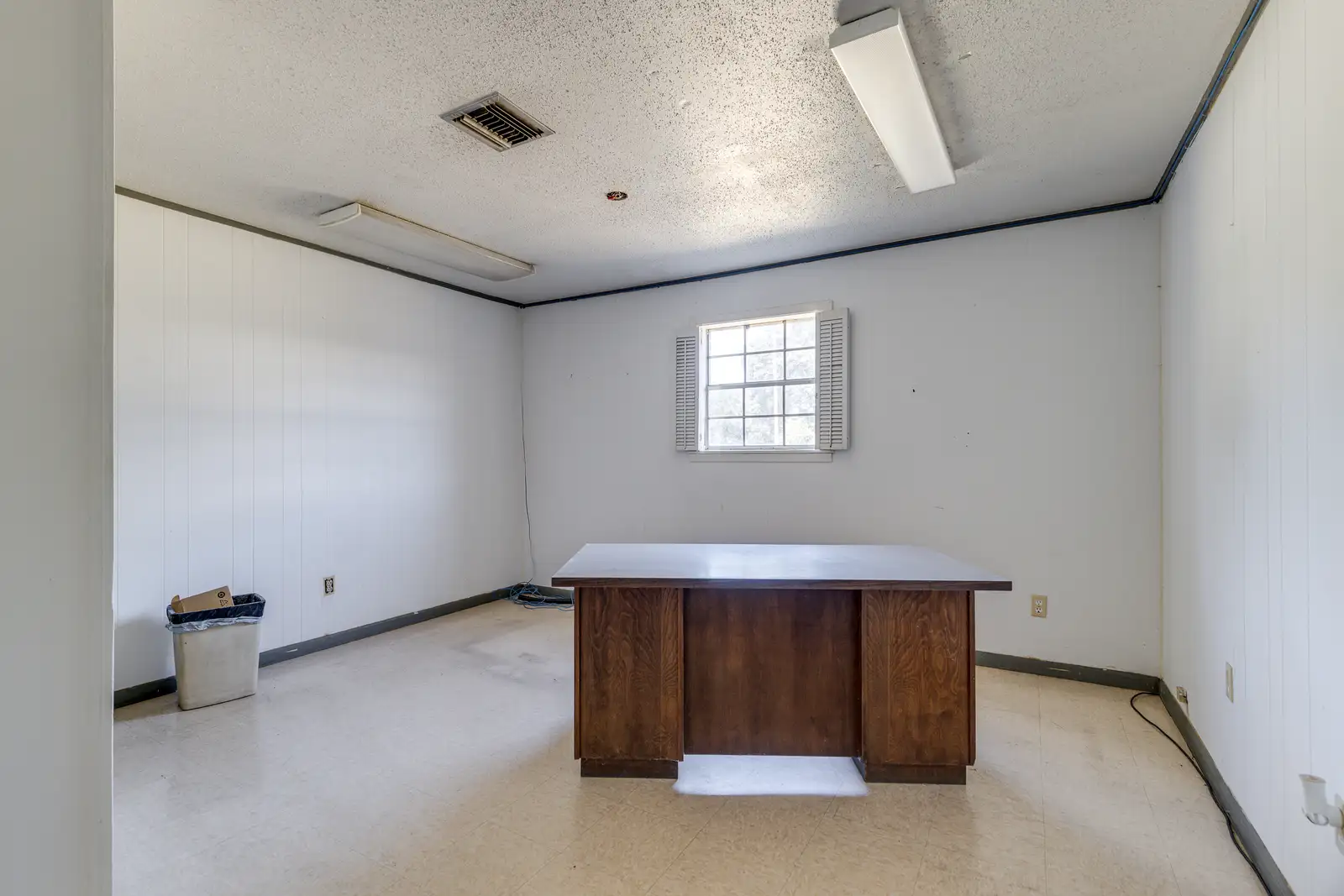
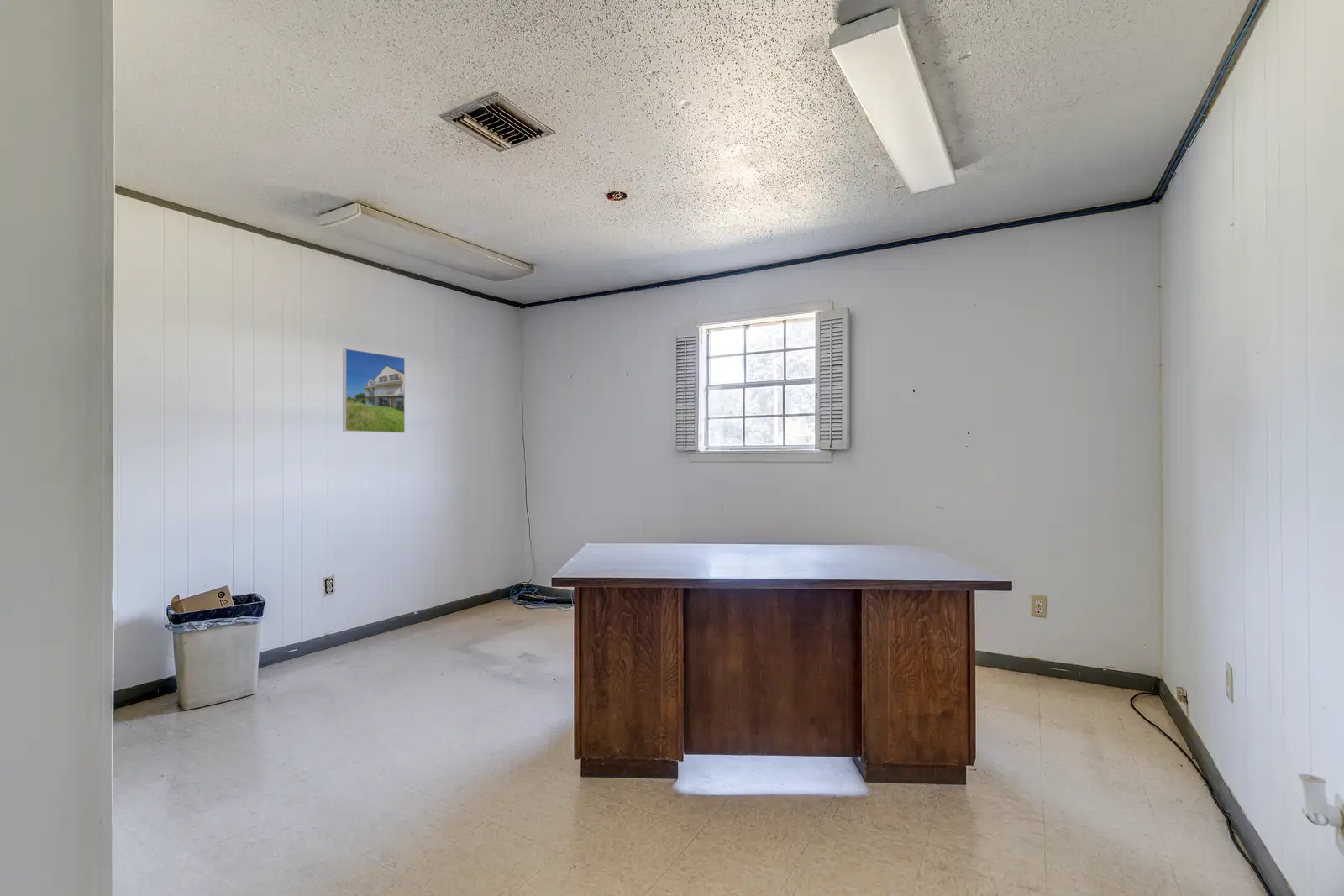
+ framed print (375, 392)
